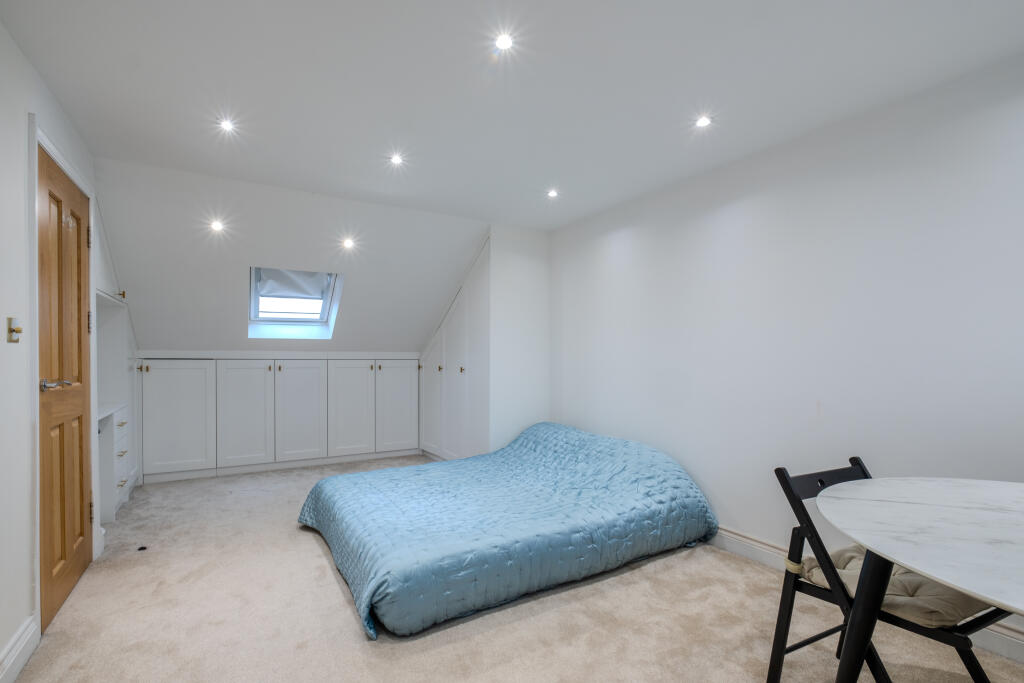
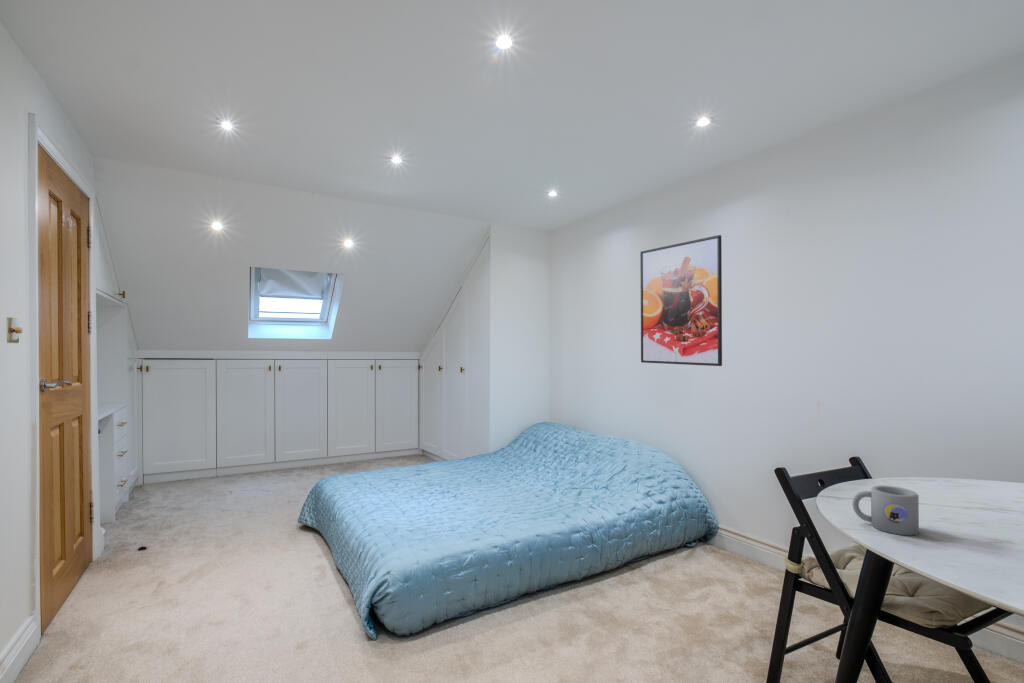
+ mug (884, 507)
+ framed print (677, 304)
